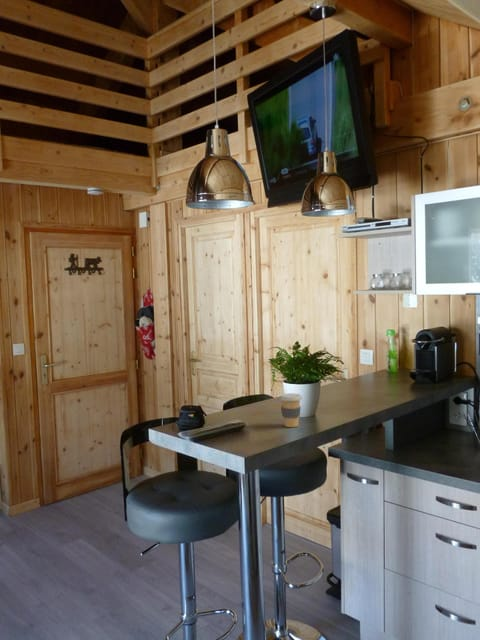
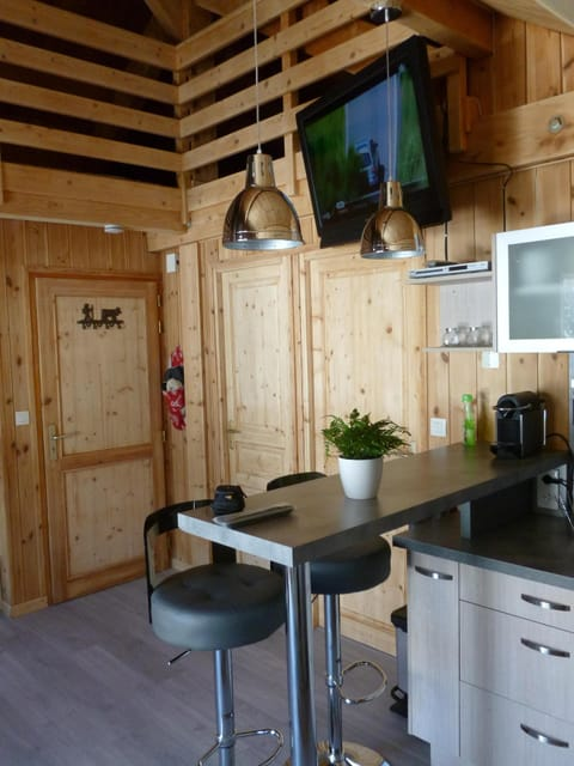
- coffee cup (291, 410)
